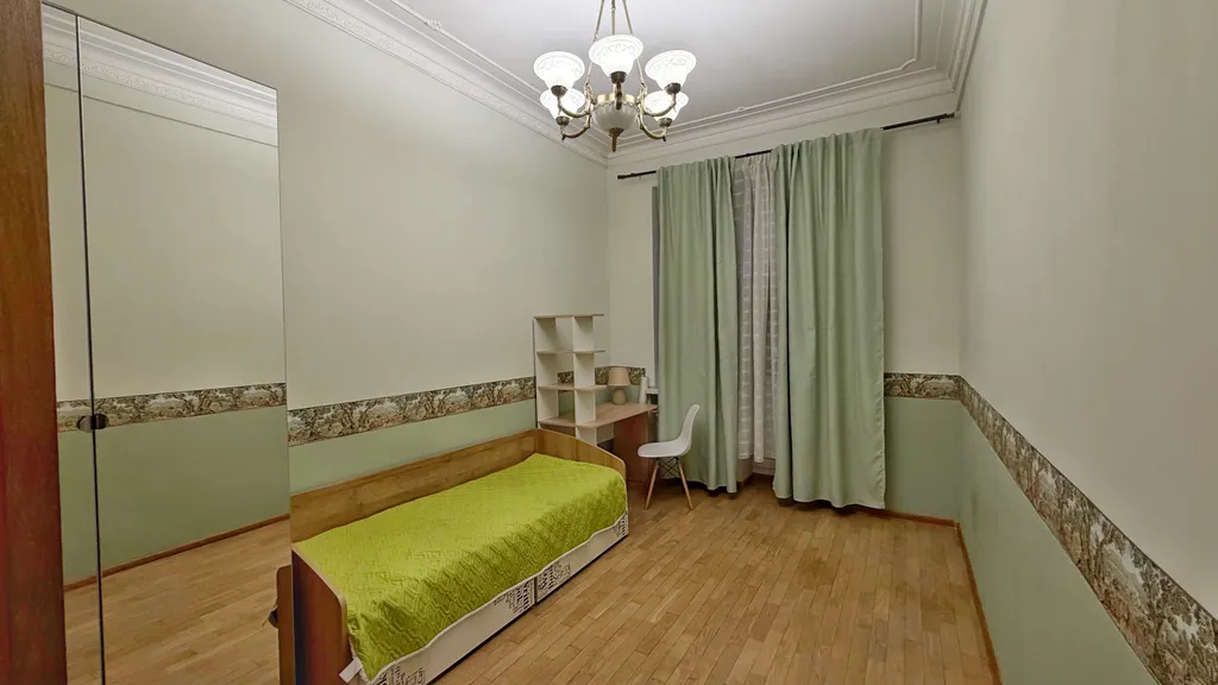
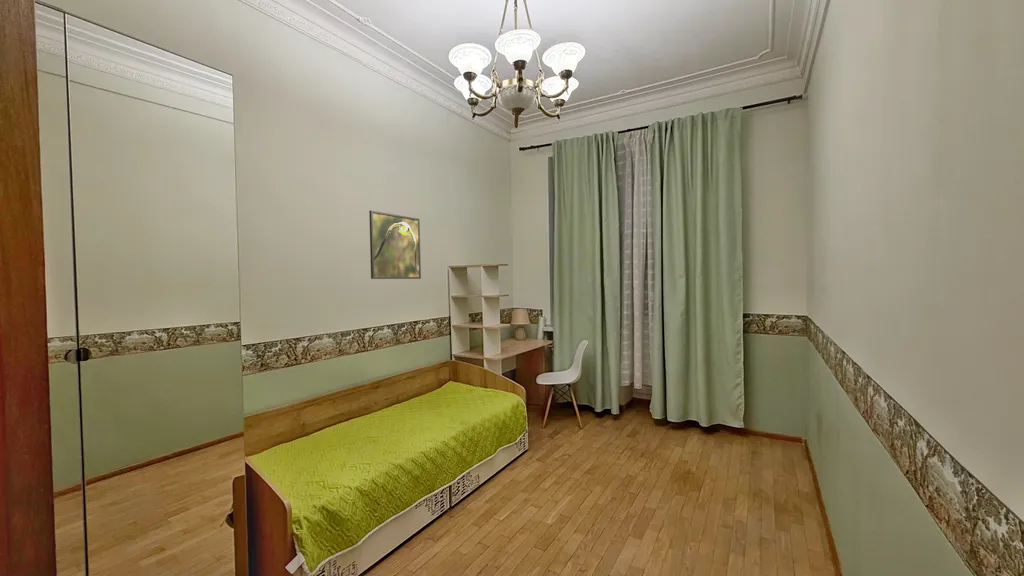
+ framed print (396, 246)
